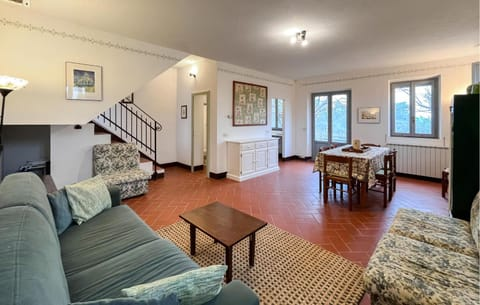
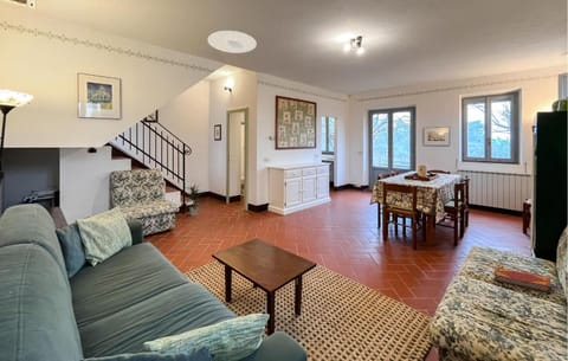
+ indoor plant (193, 199)
+ ceiling light (232, 40)
+ hardback book (521, 278)
